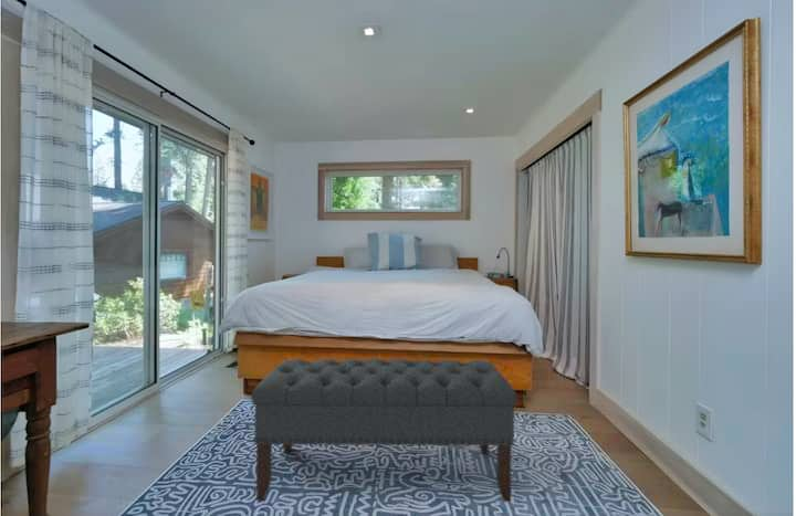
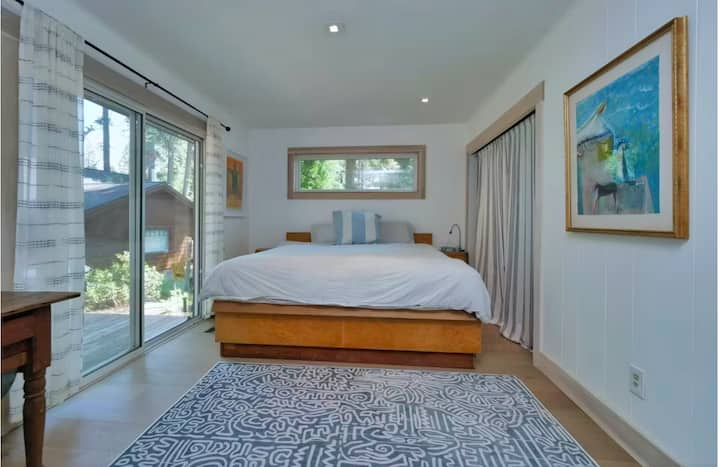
- bench (385, 420)
